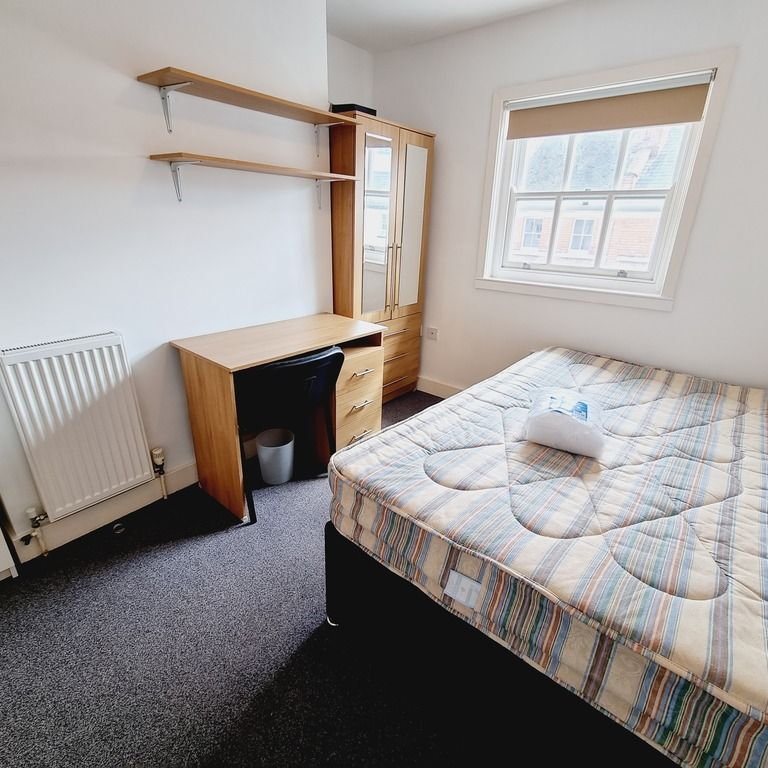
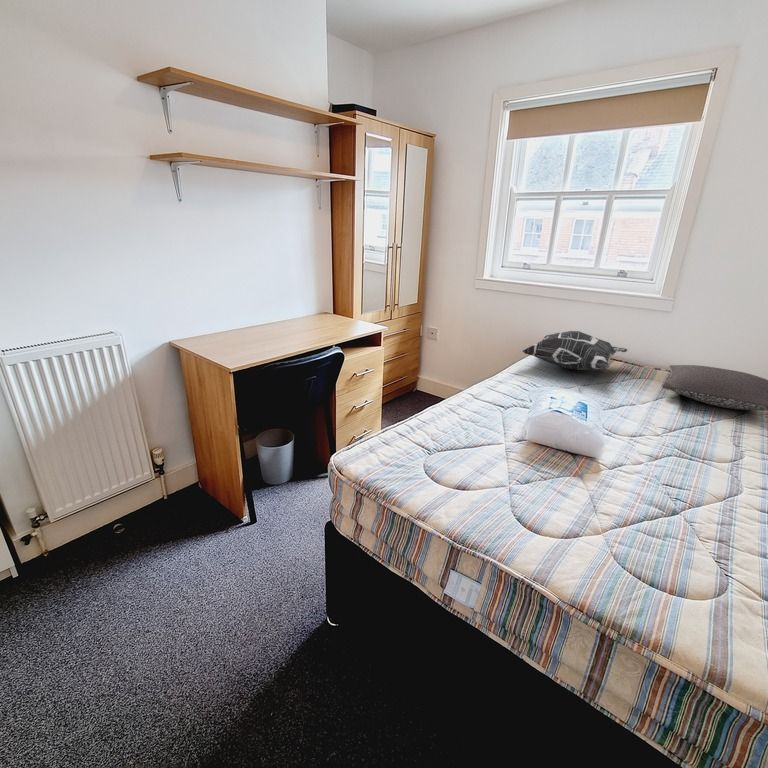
+ pillow (719, 385)
+ decorative pillow (575, 350)
